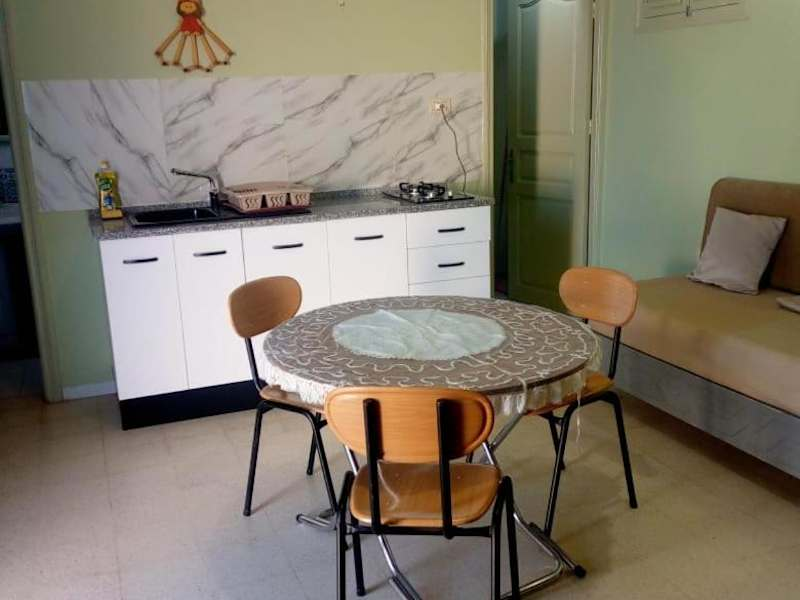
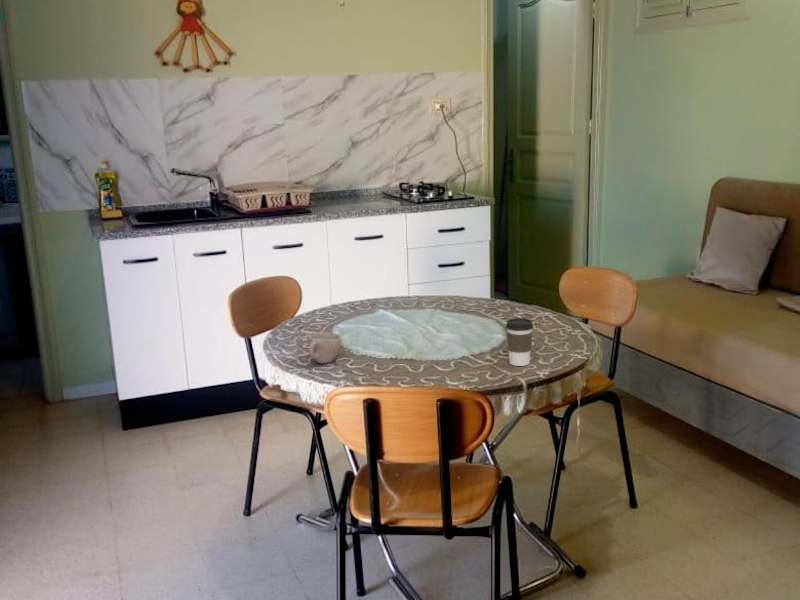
+ coffee cup (519, 342)
+ cup (322, 349)
